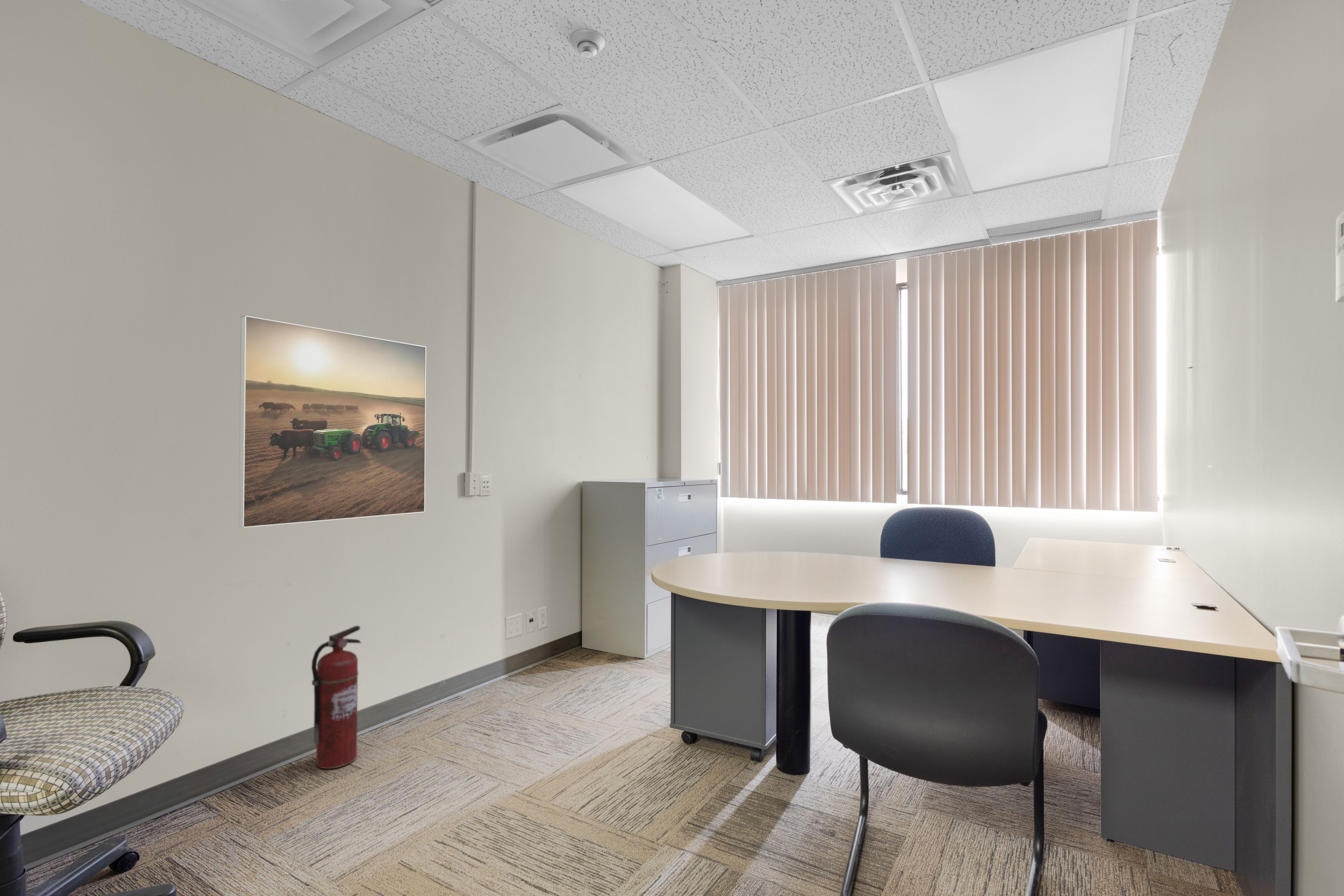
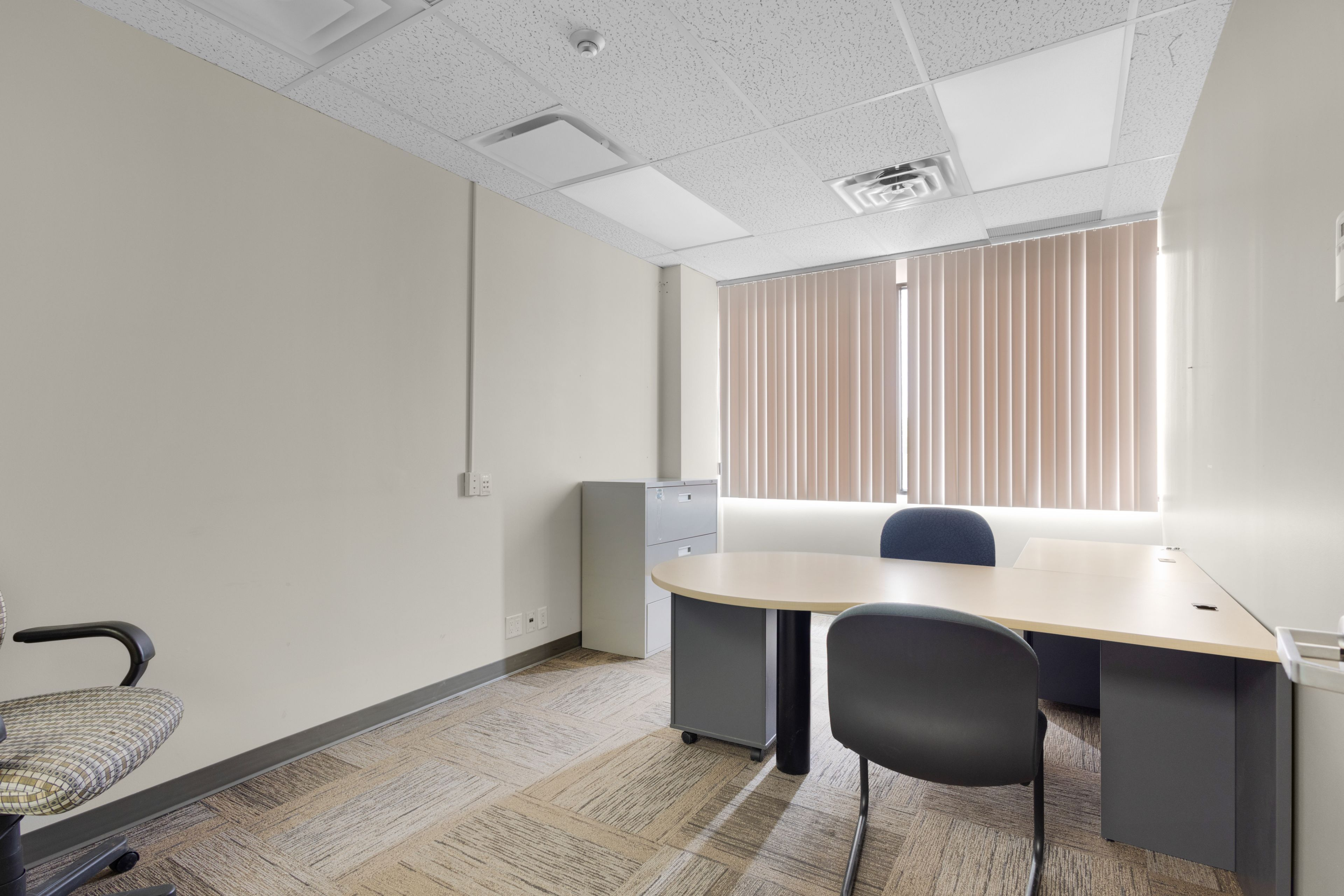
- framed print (344, 426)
- fire extinguisher (336, 696)
